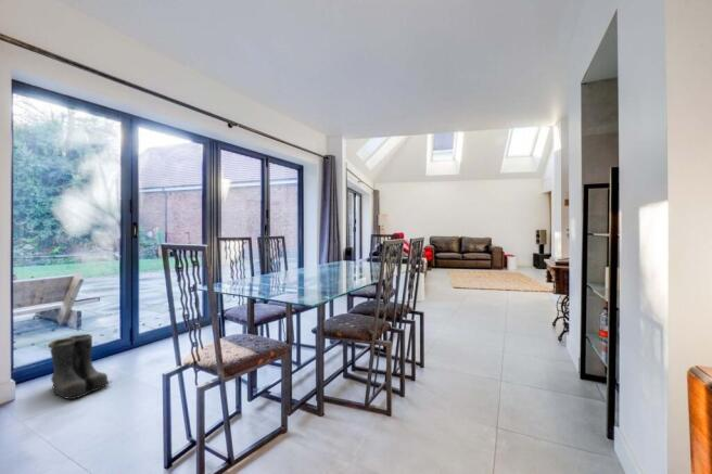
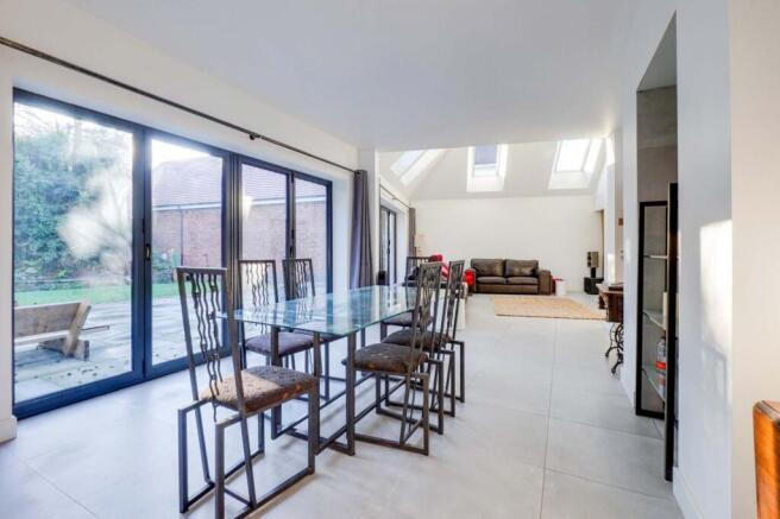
- boots (77, 363)
